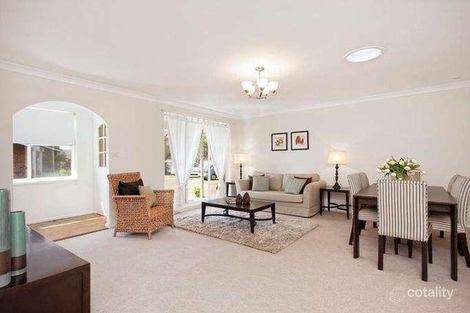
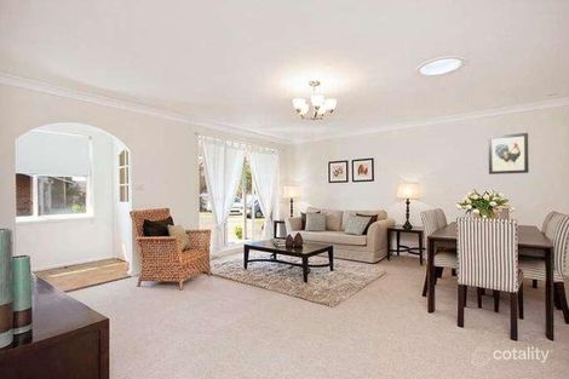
+ wall art (507, 154)
